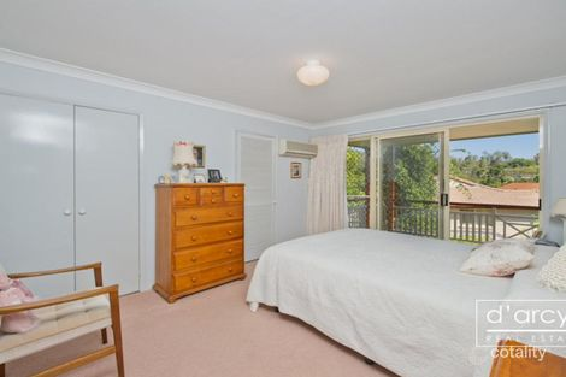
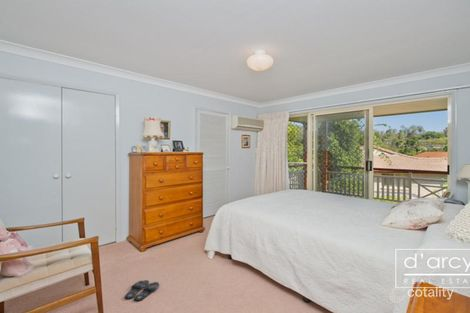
+ slippers (142, 288)
